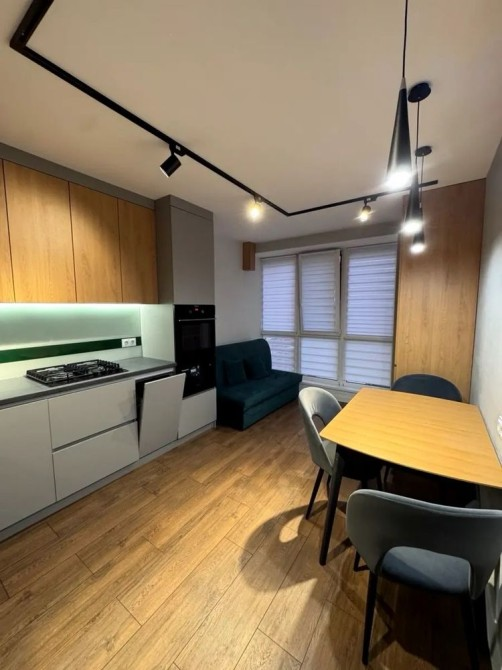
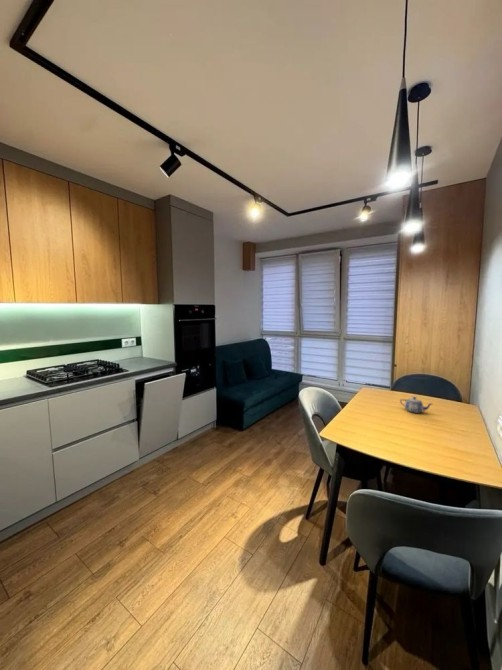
+ teapot (415, 404)
